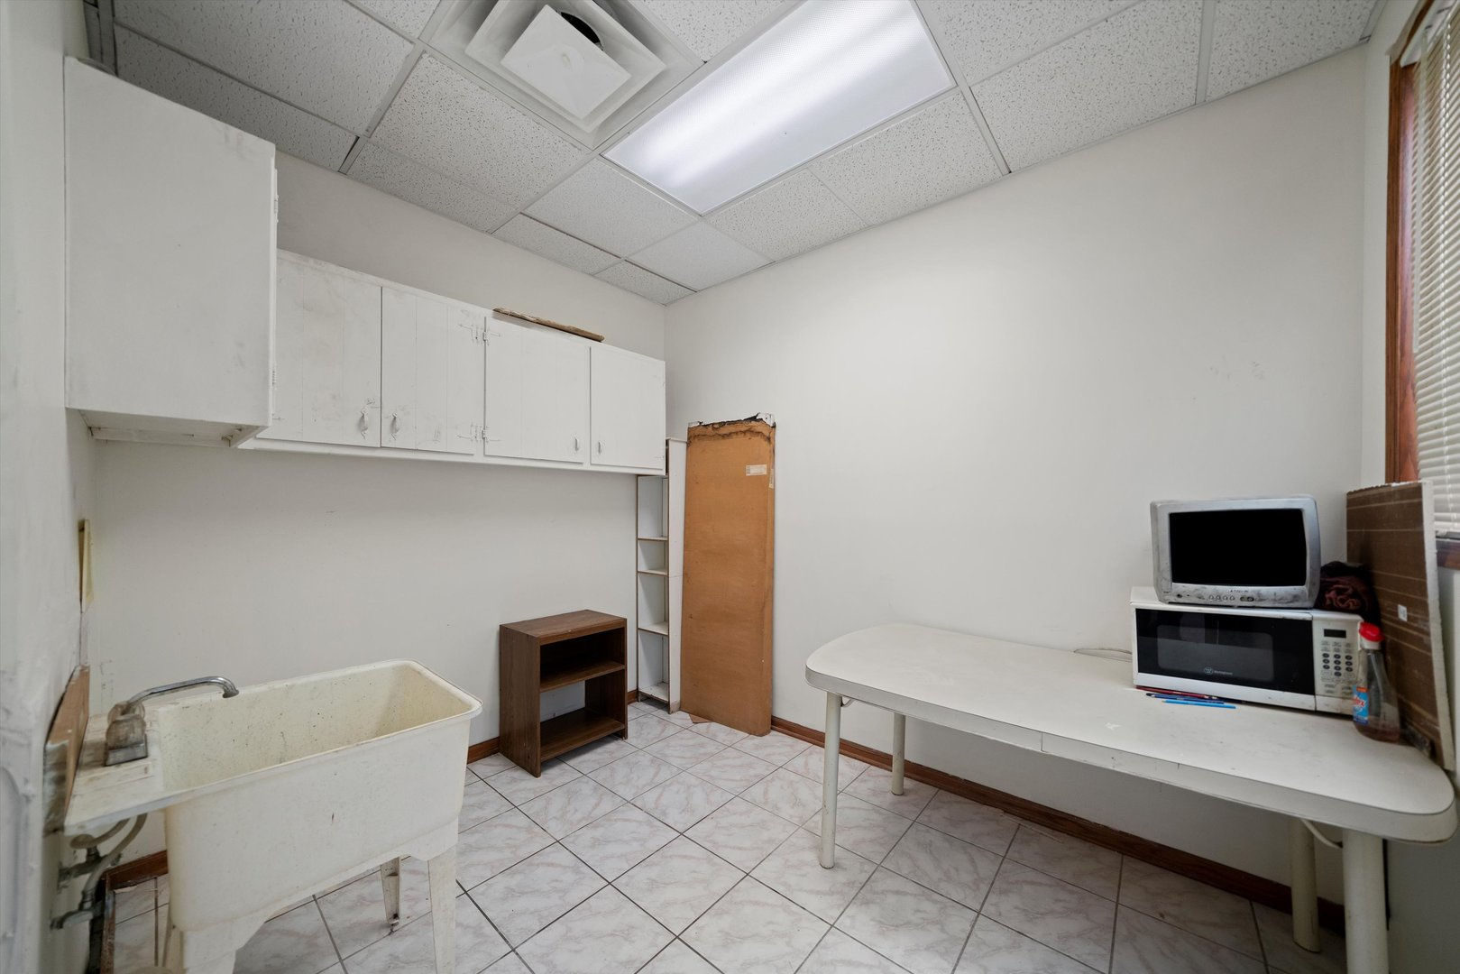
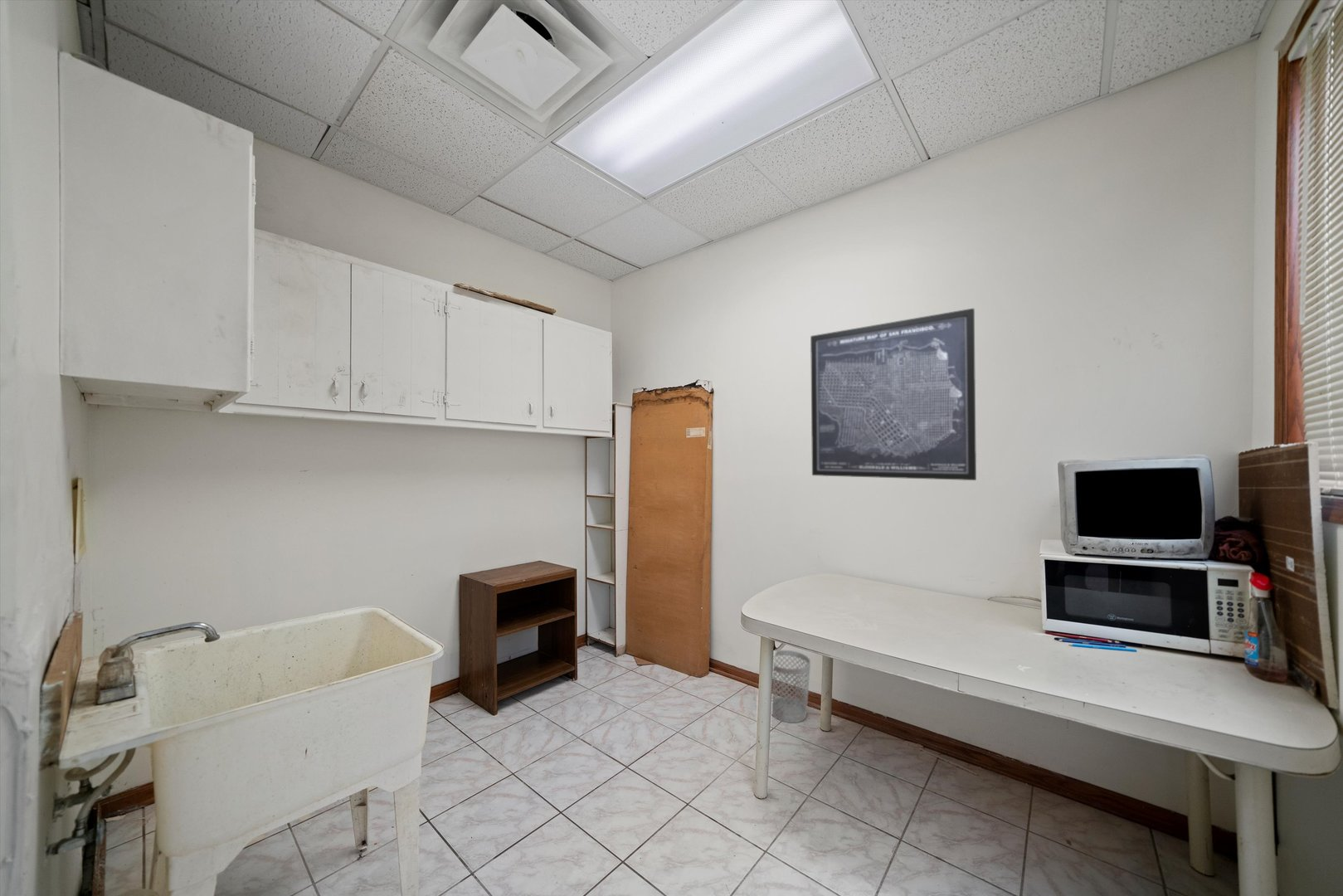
+ wastebasket (788, 686)
+ wall art (884, 400)
